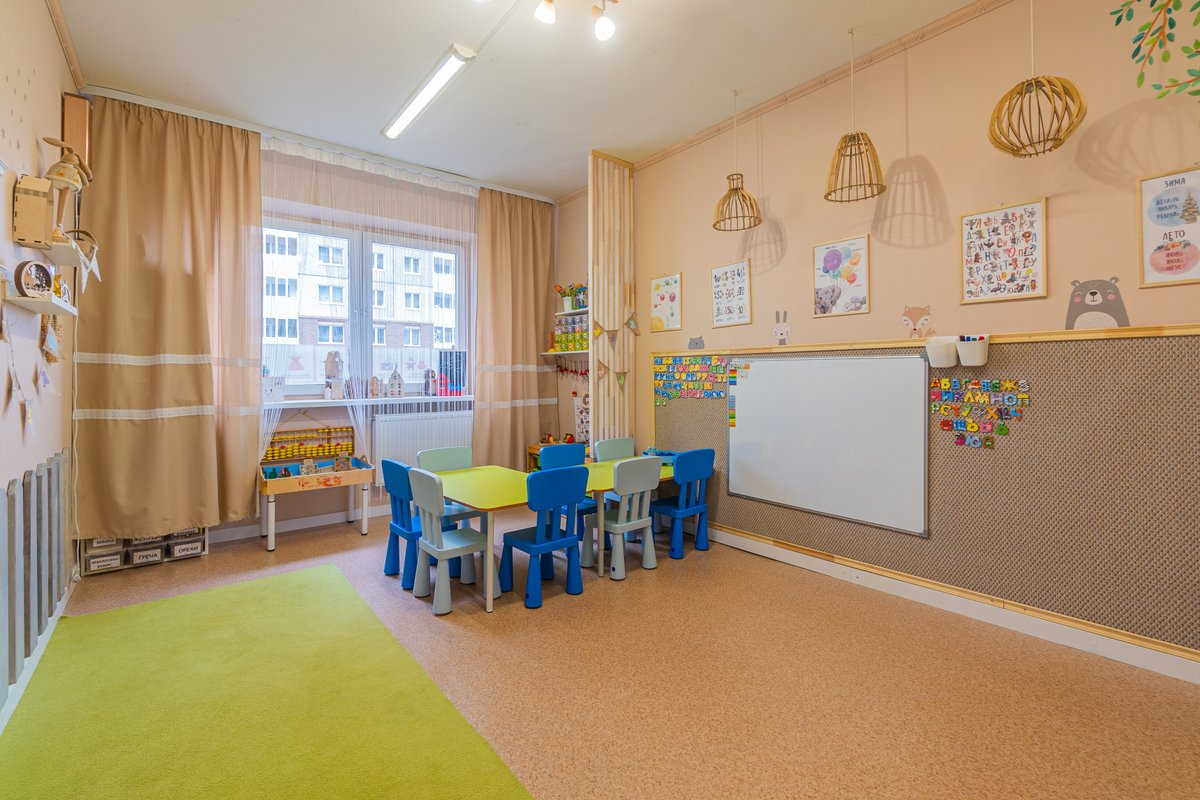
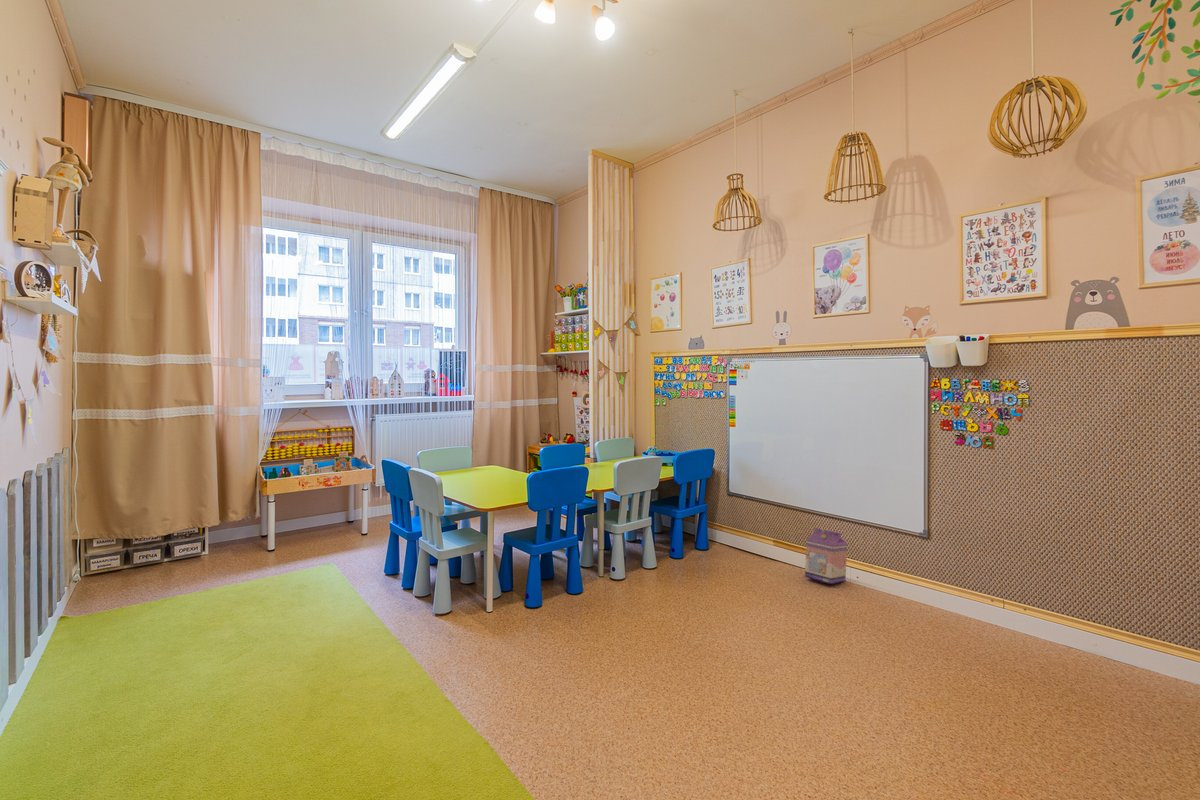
+ milk carton (826, 553)
